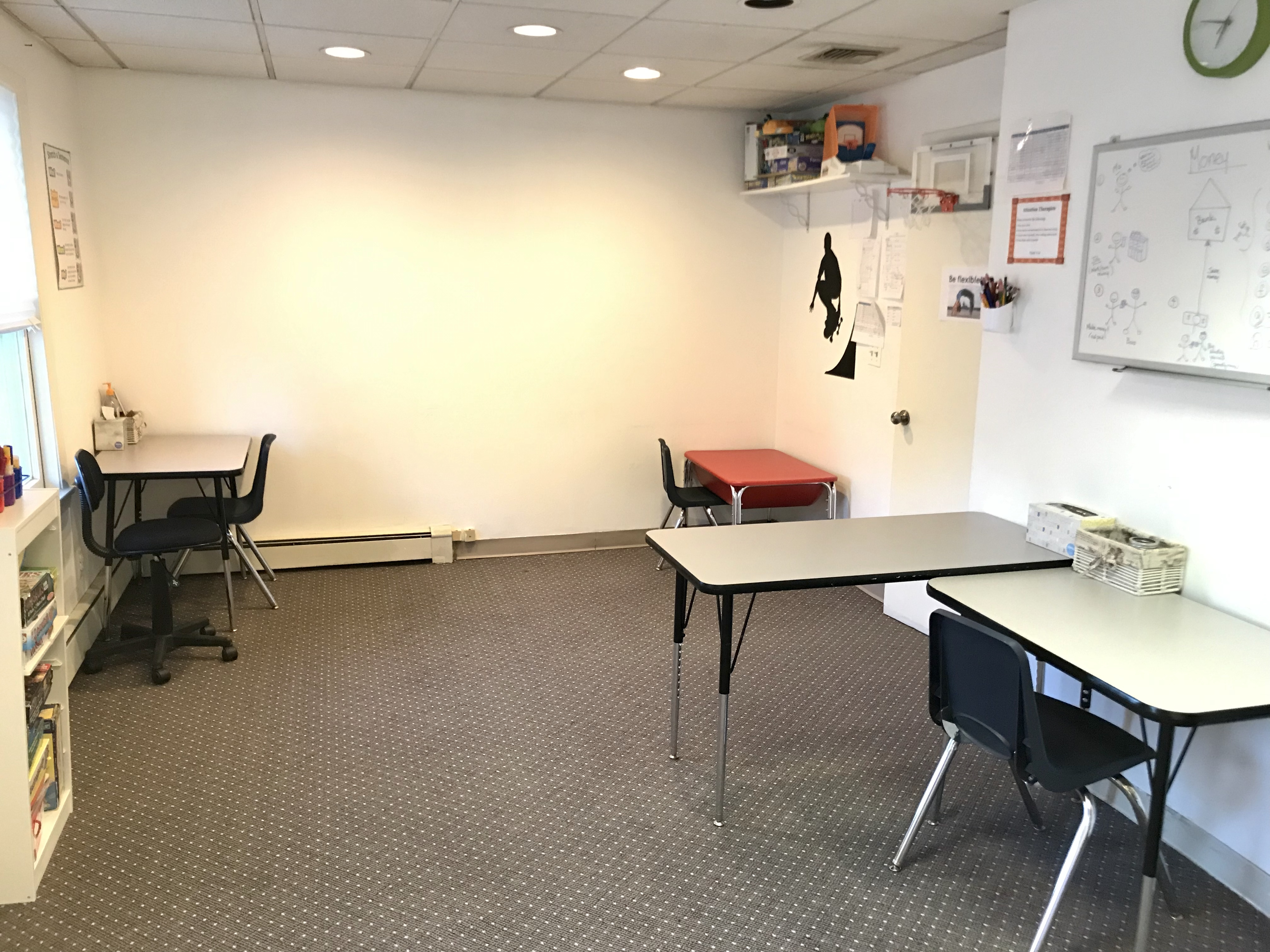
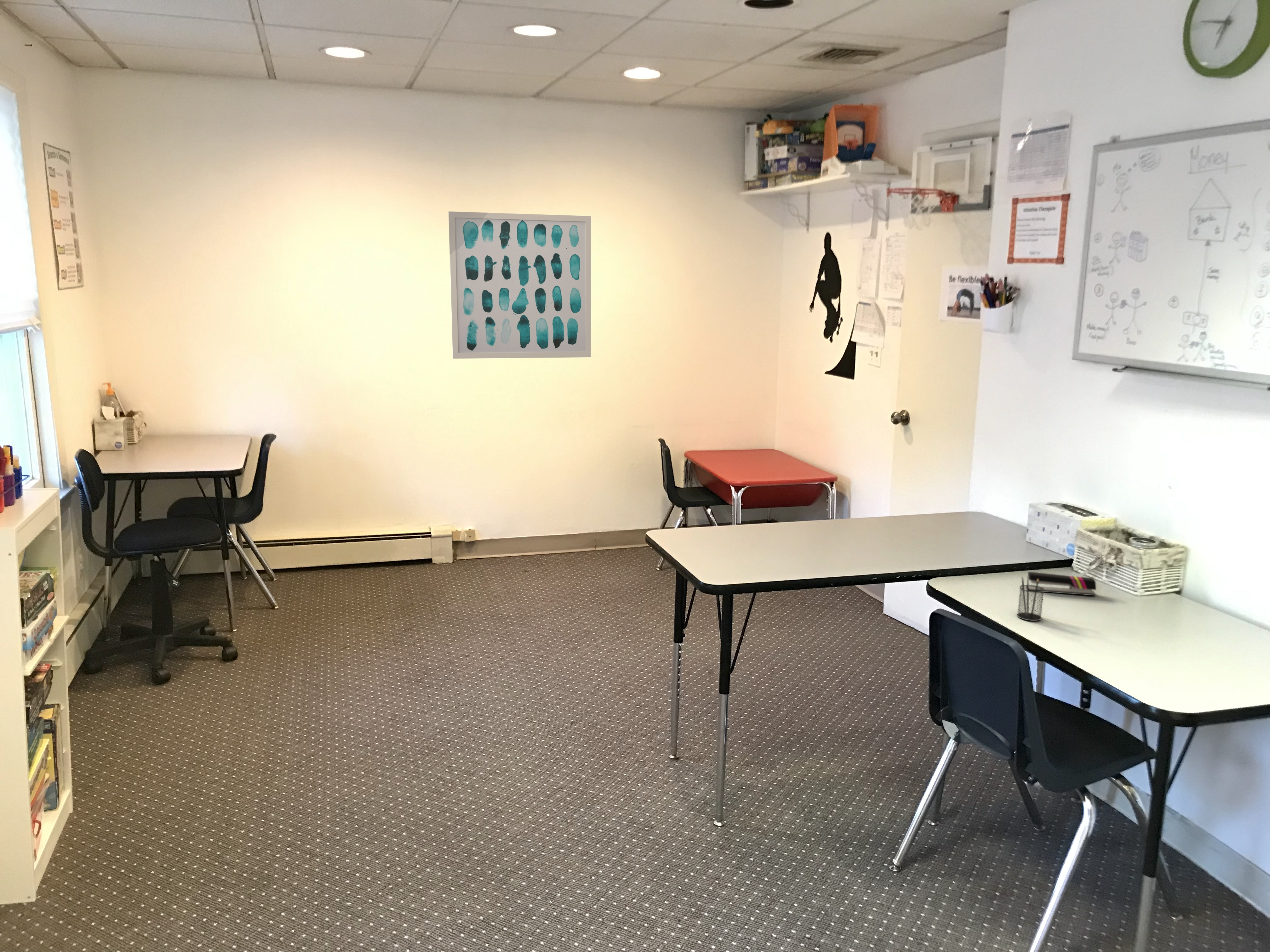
+ wall art (522, 287)
+ pencil holder (1031, 596)
+ stapler (1061, 583)
